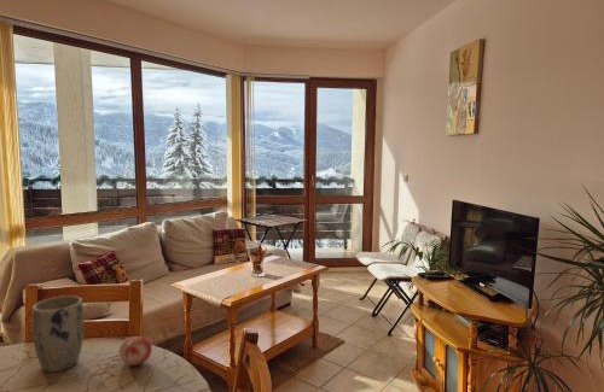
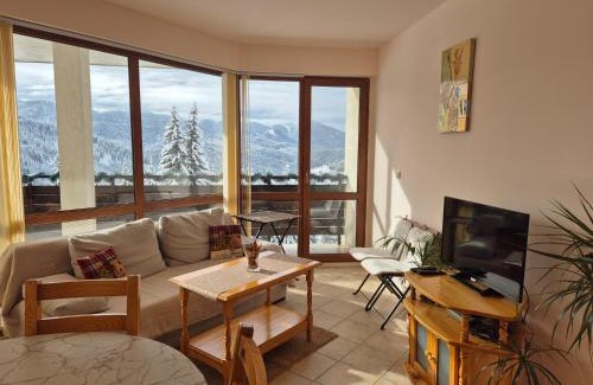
- fruit (135, 350)
- plant pot (59, 333)
